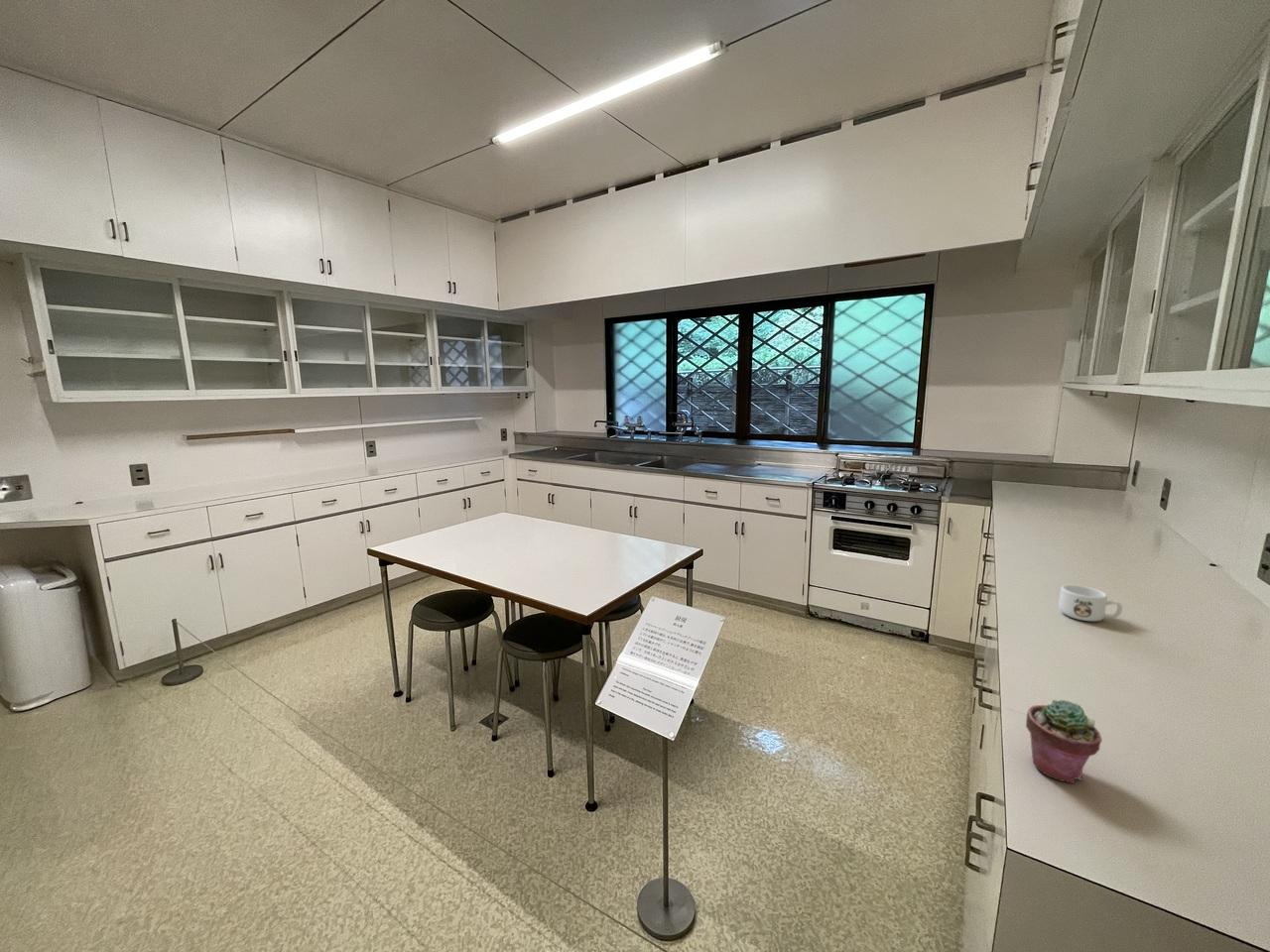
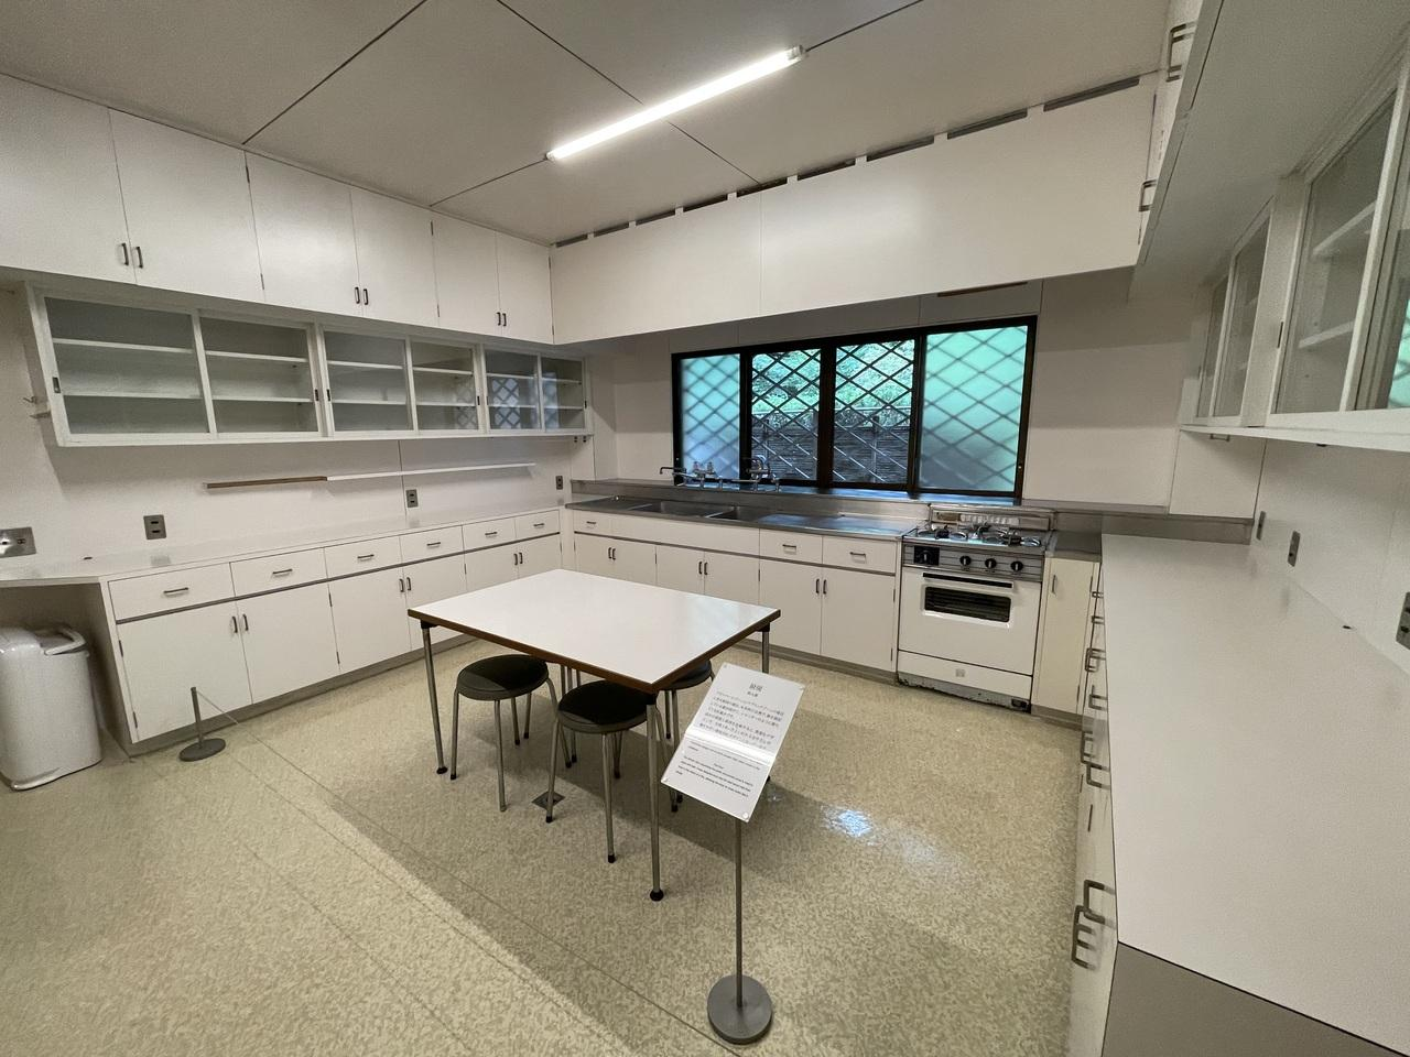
- potted succulent (1061, 736)
- mug (1089, 604)
